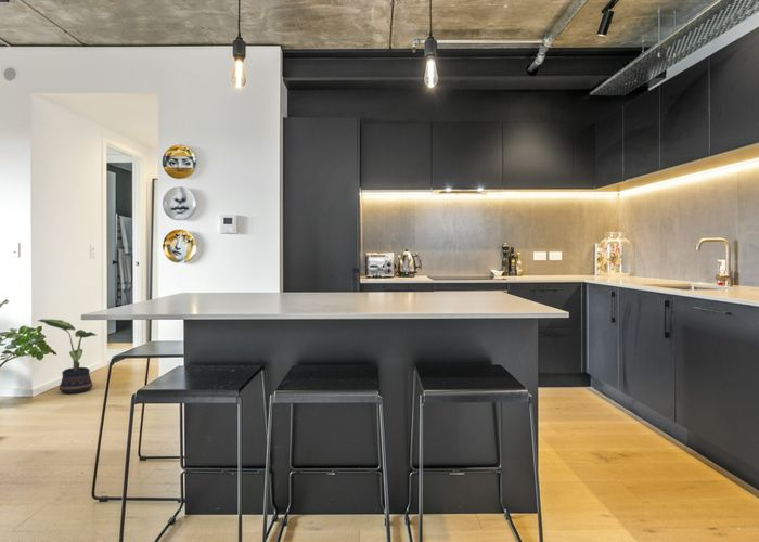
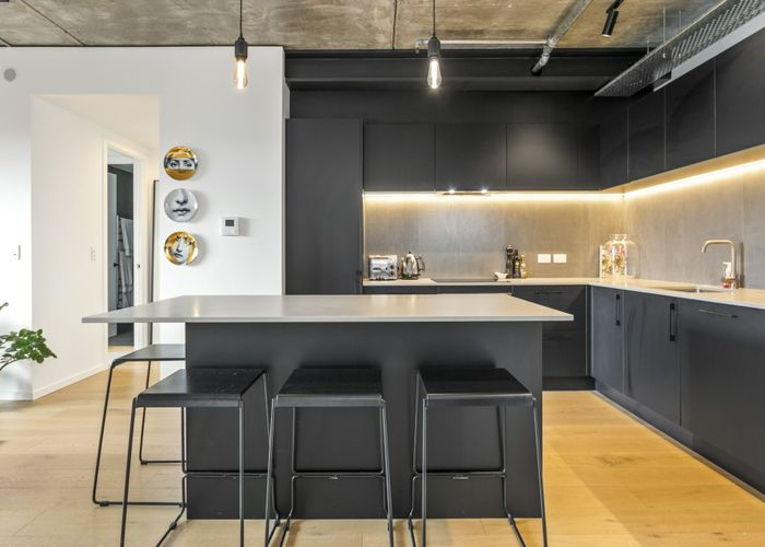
- potted plant (77, 353)
